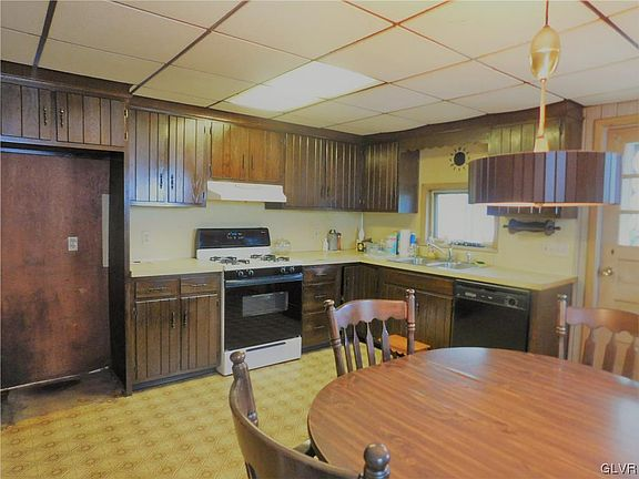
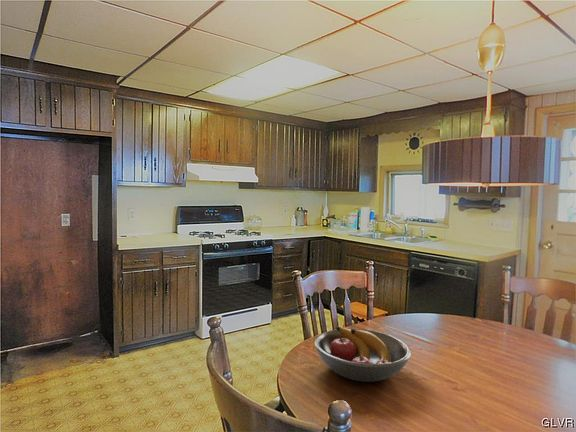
+ fruit bowl (361, 354)
